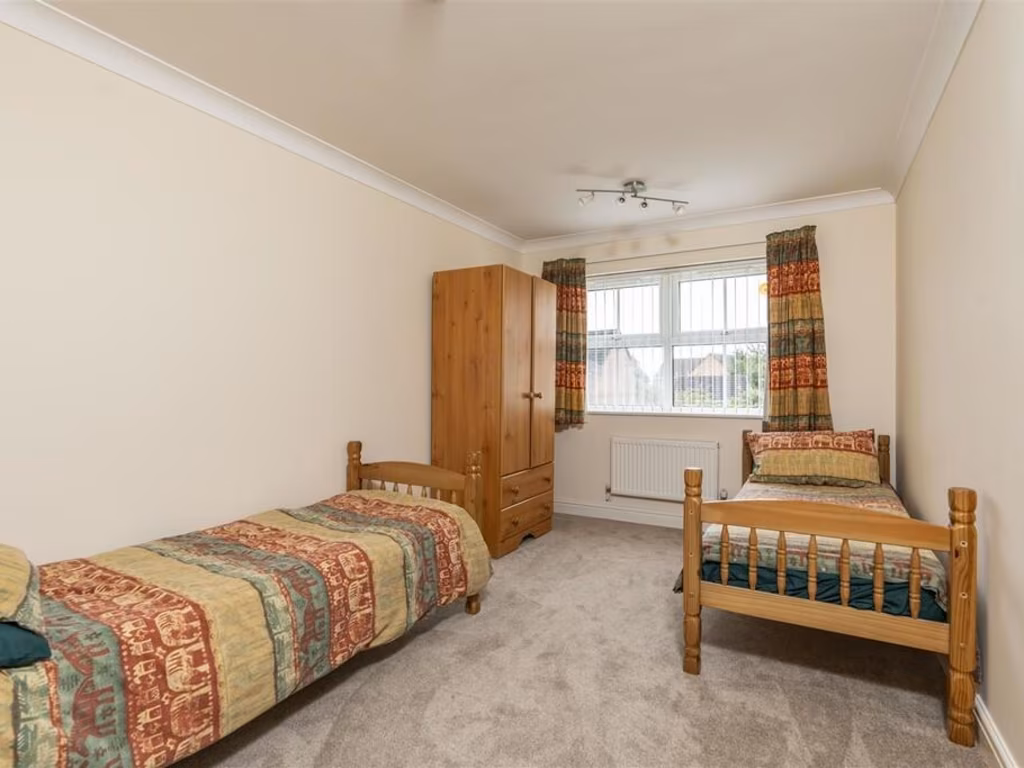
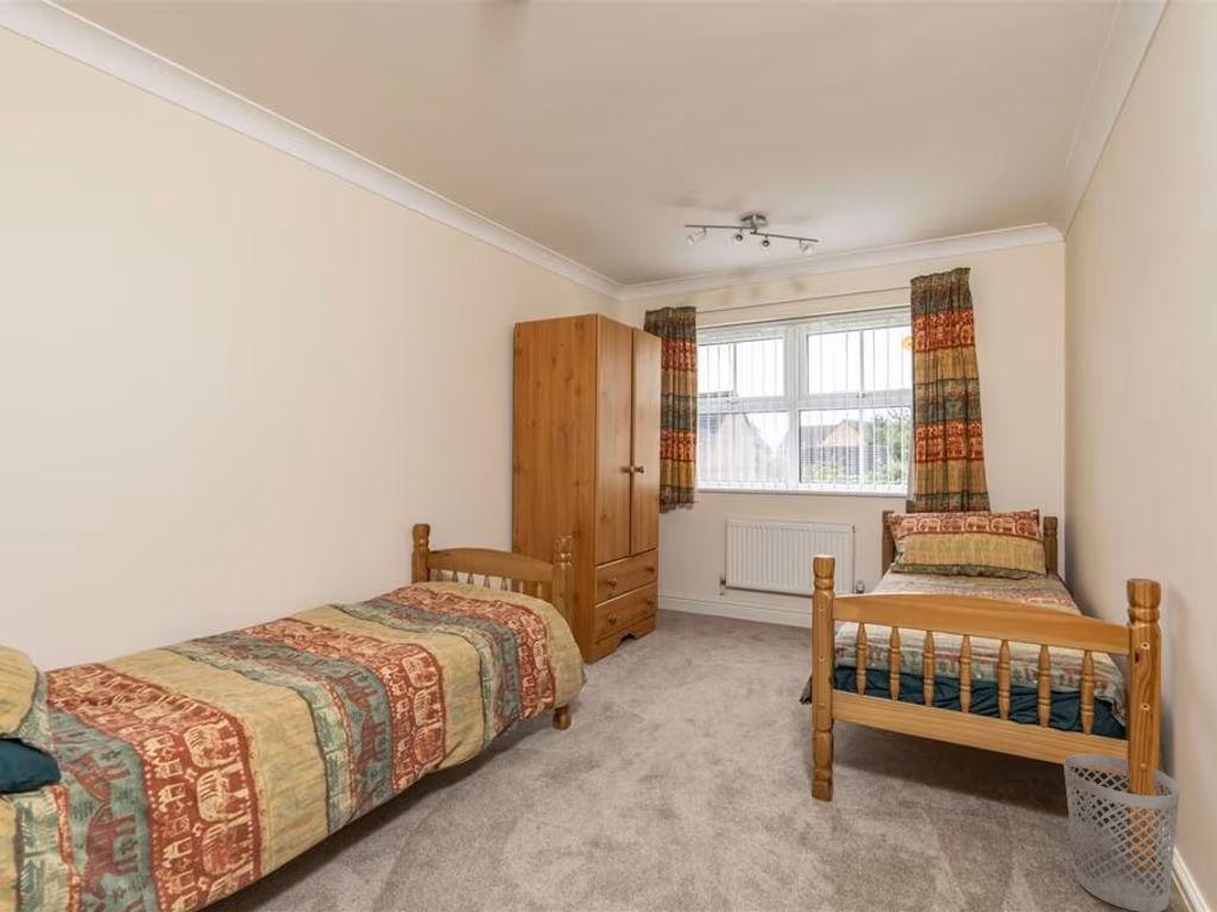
+ wastebasket (1120, 830)
